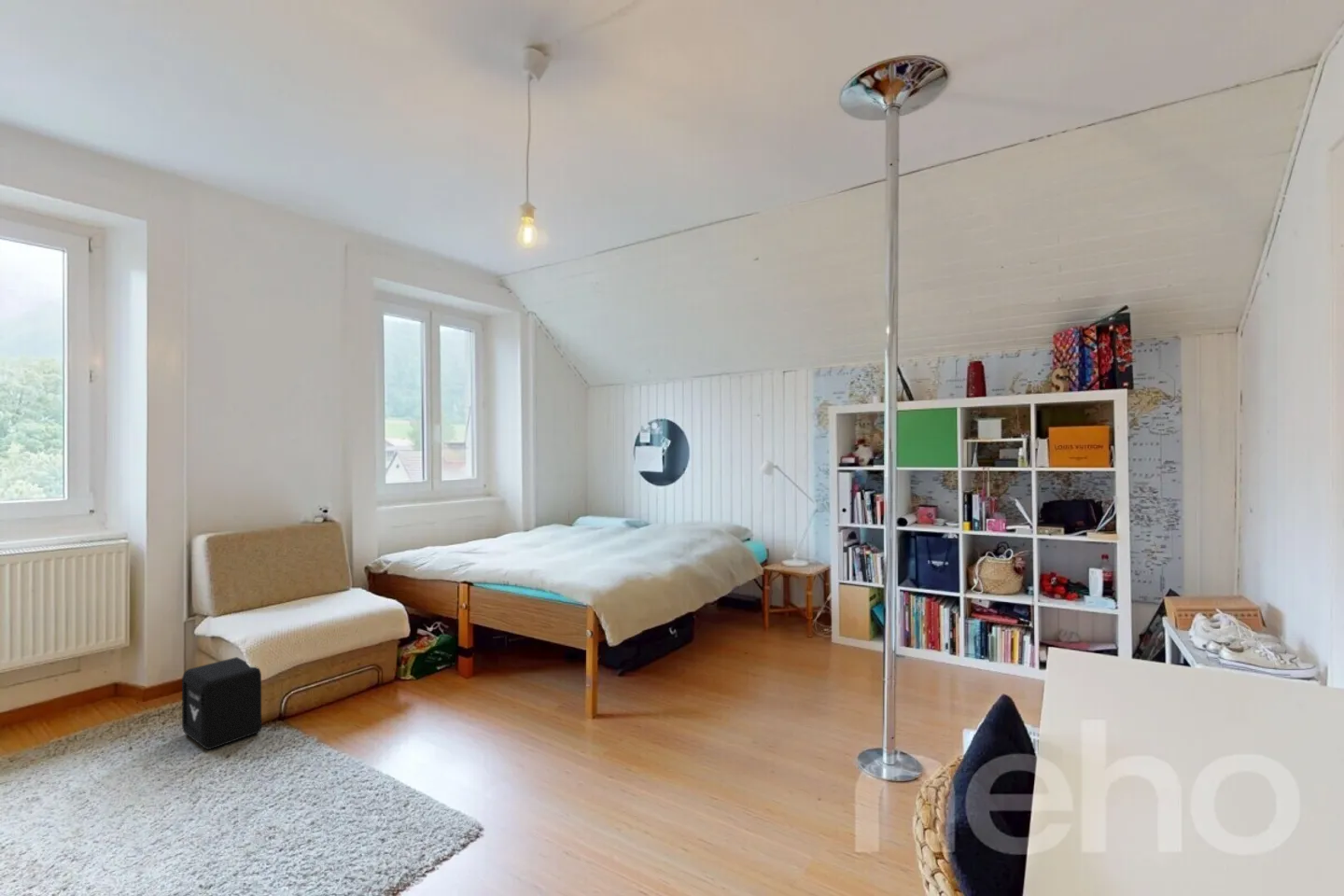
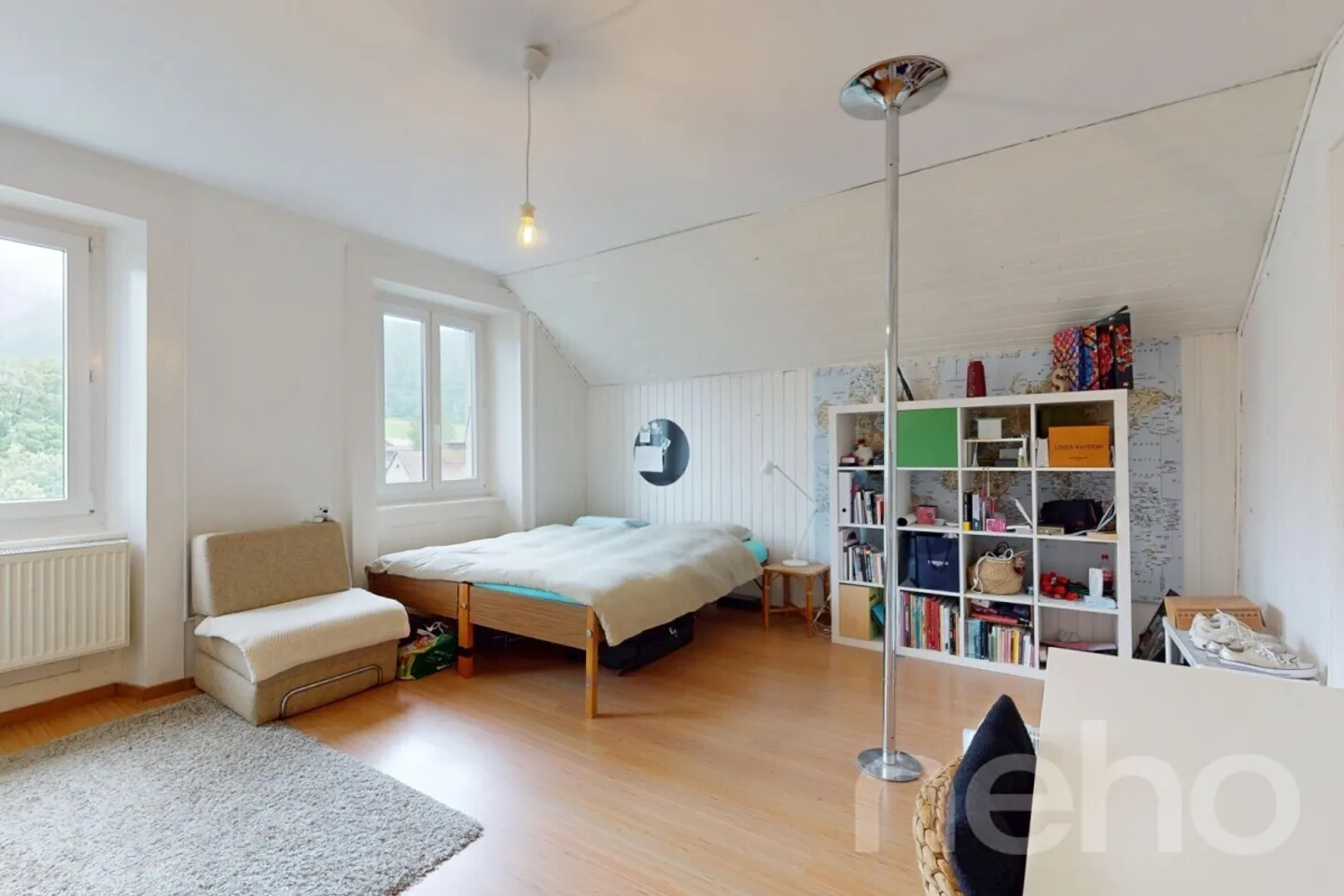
- air purifier (220, 701)
